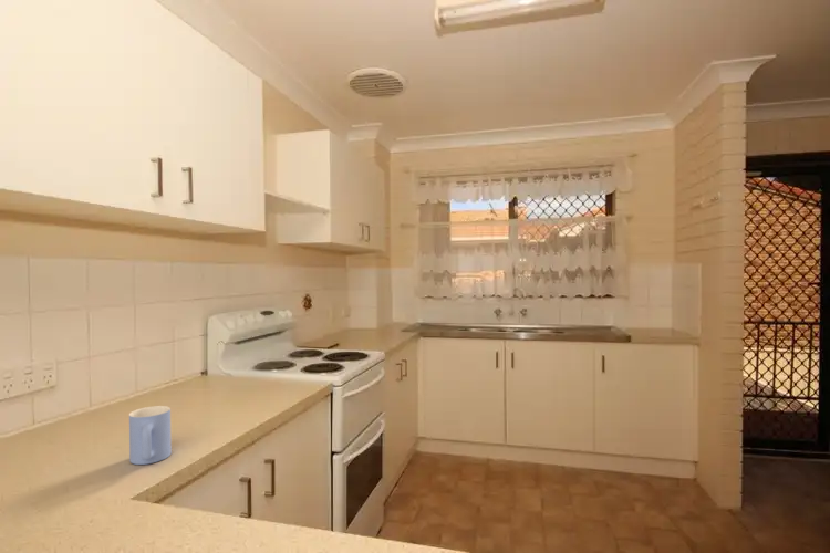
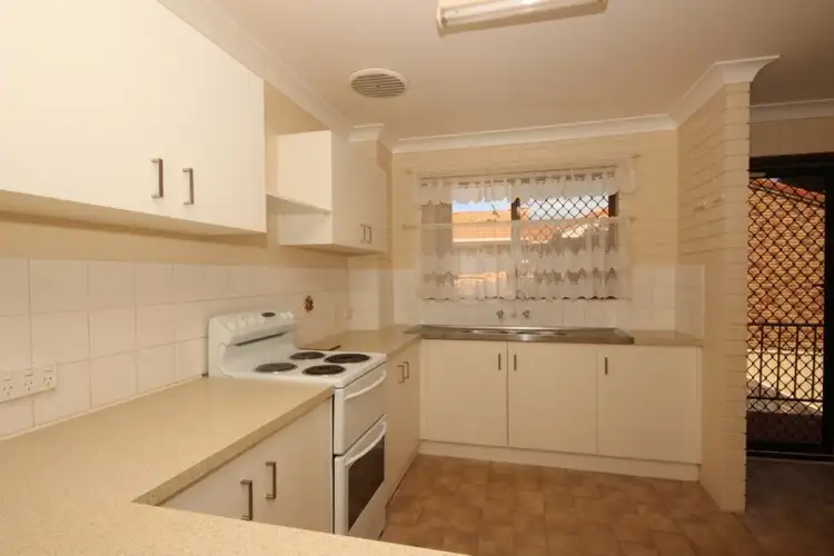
- mug (147, 437)
